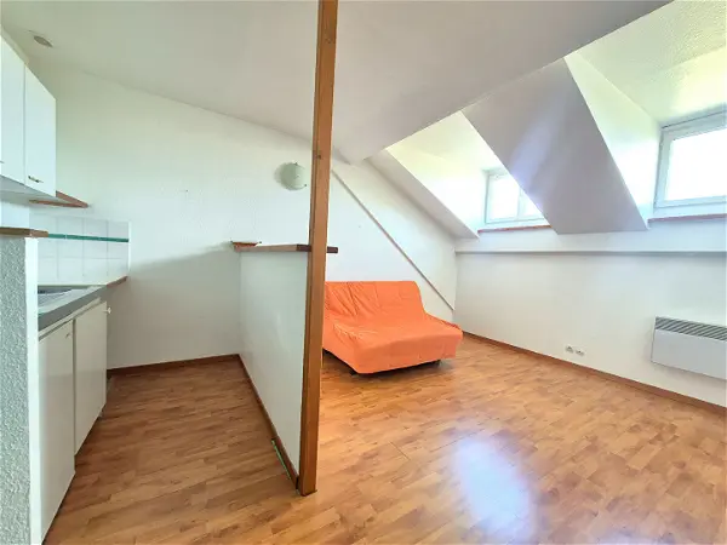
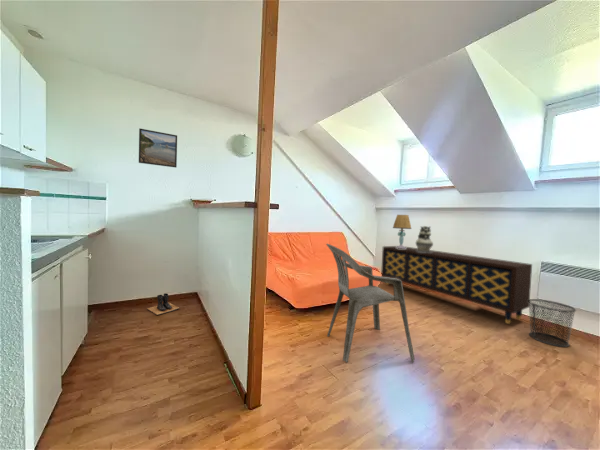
+ chair (362, 295)
+ table lamp (401, 231)
+ boots (163, 302)
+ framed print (158, 148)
+ sideboard (442, 276)
+ waste bin (549, 322)
+ decorative urn (424, 238)
